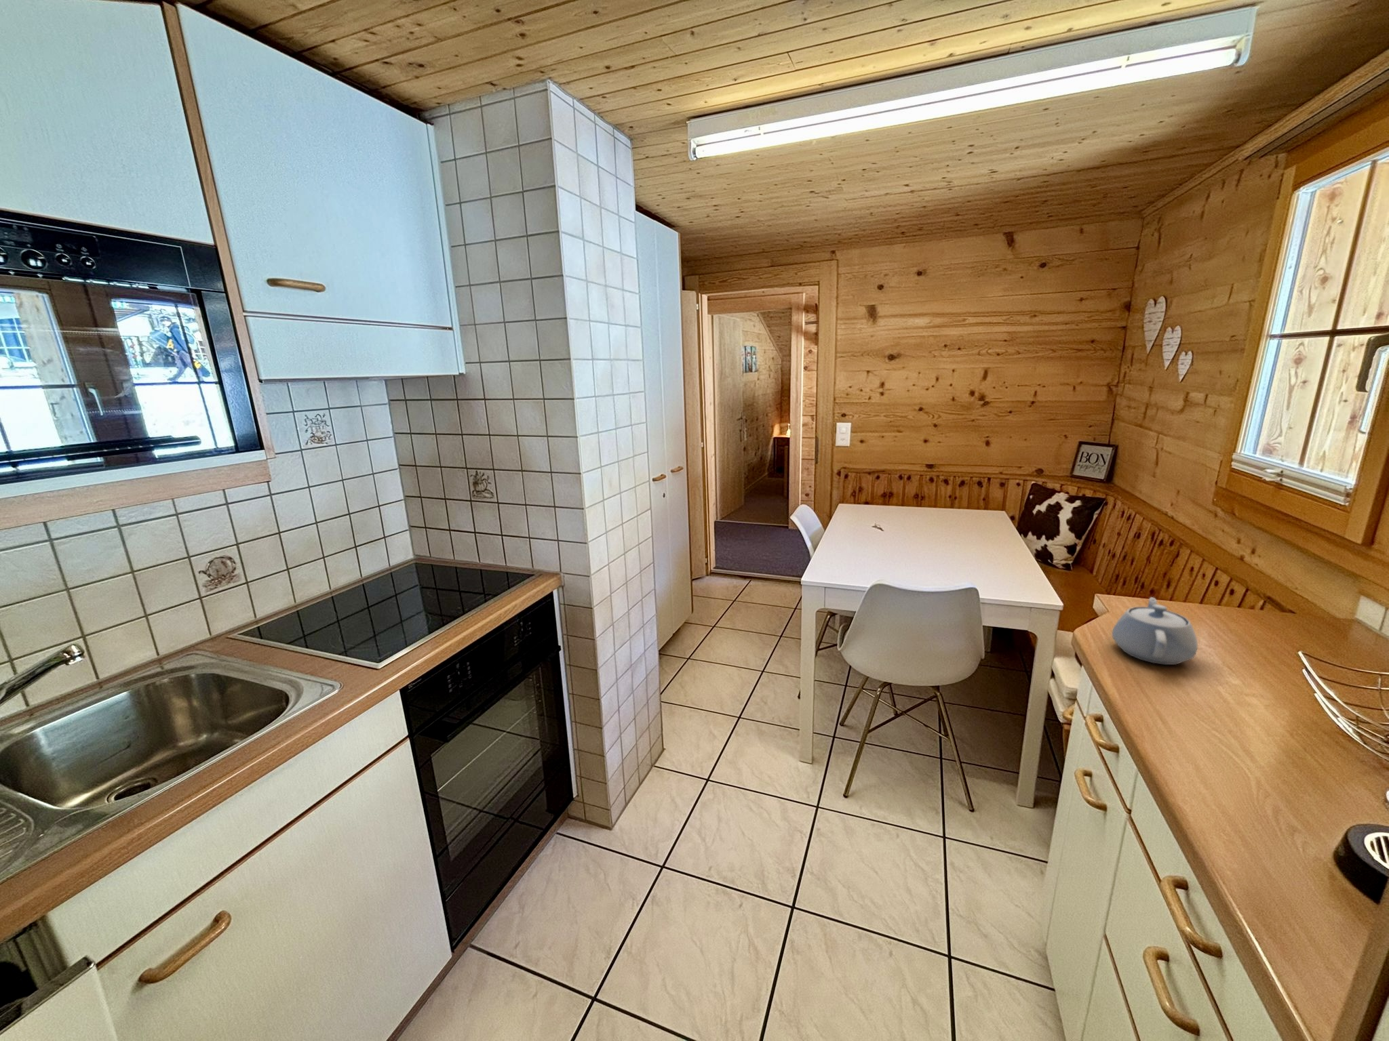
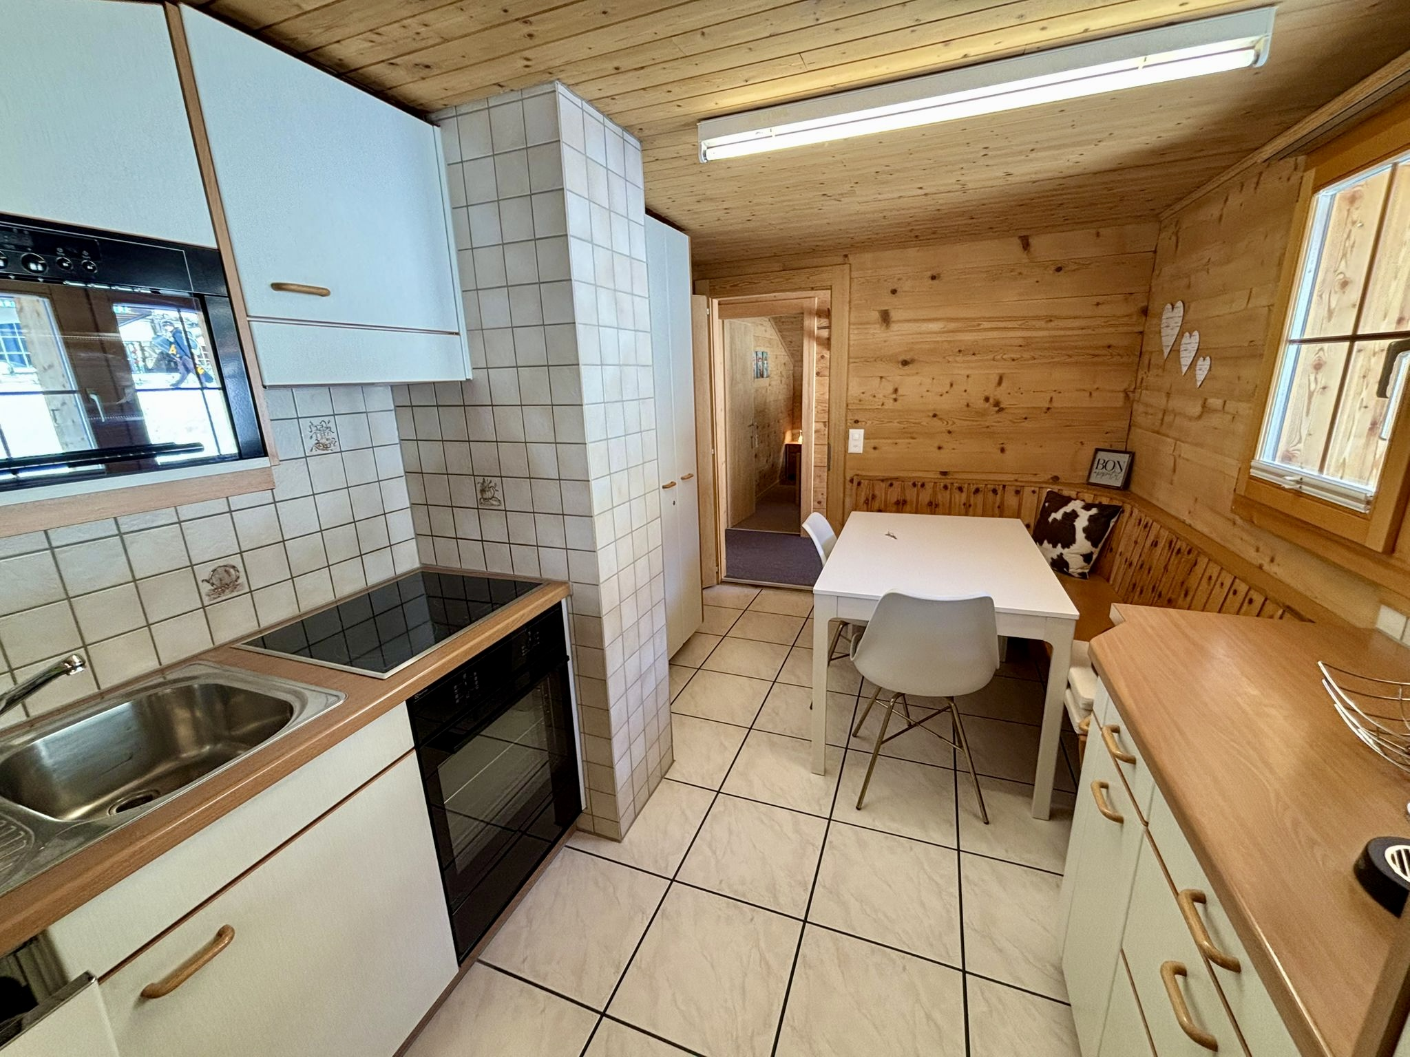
- teapot (1153, 629)
